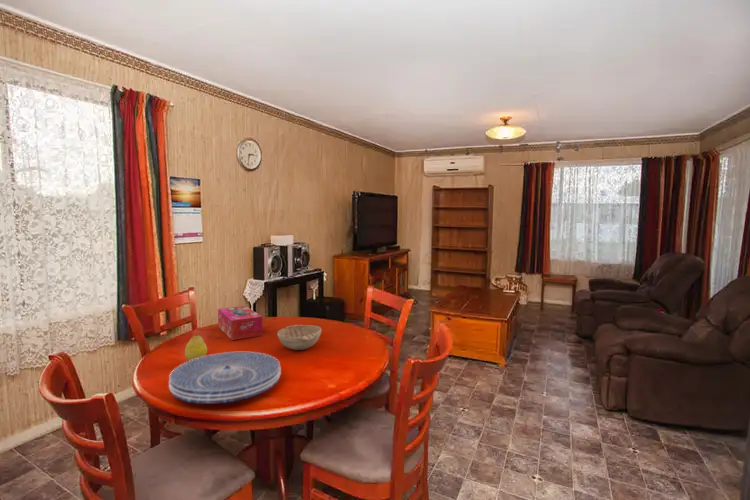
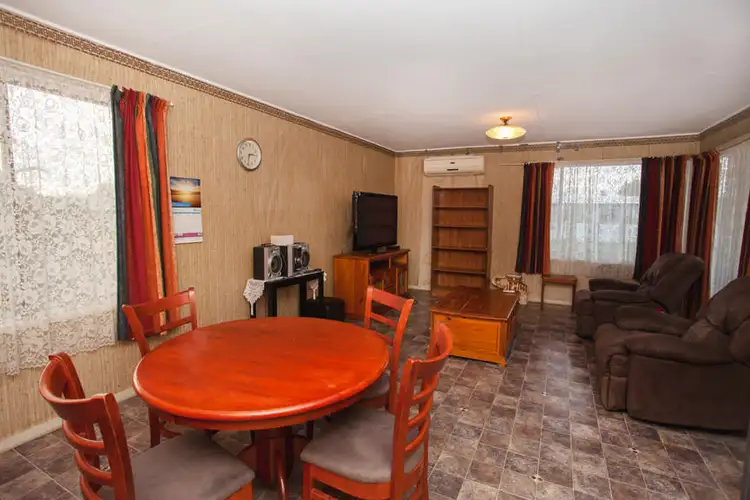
- fruit (196, 347)
- decorative bowl (299, 338)
- tissue box (239, 321)
- placemat (227, 376)
